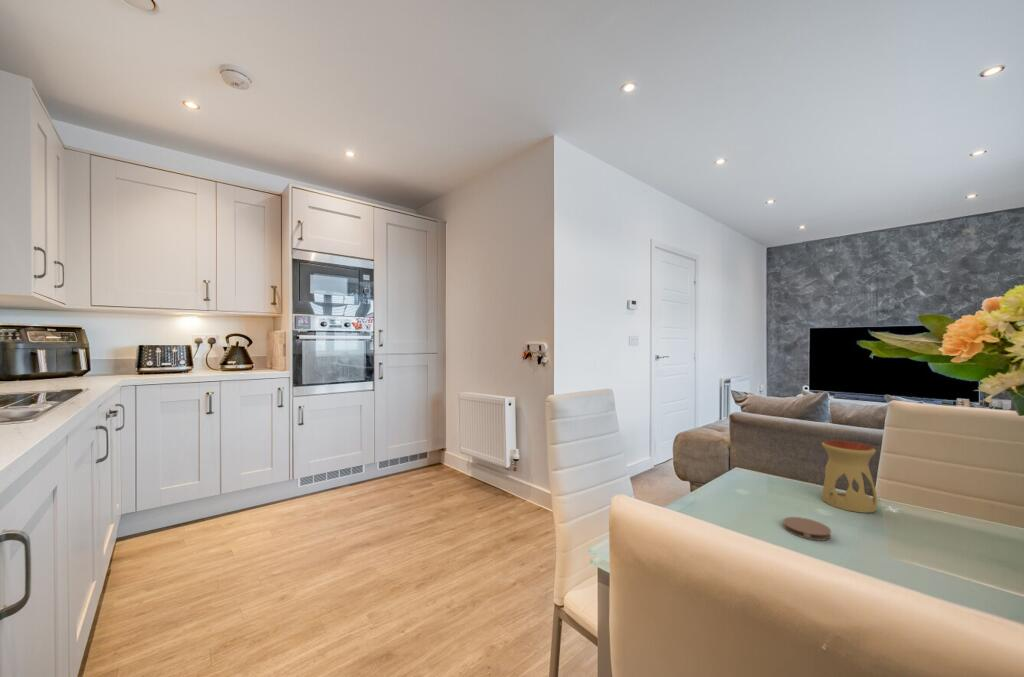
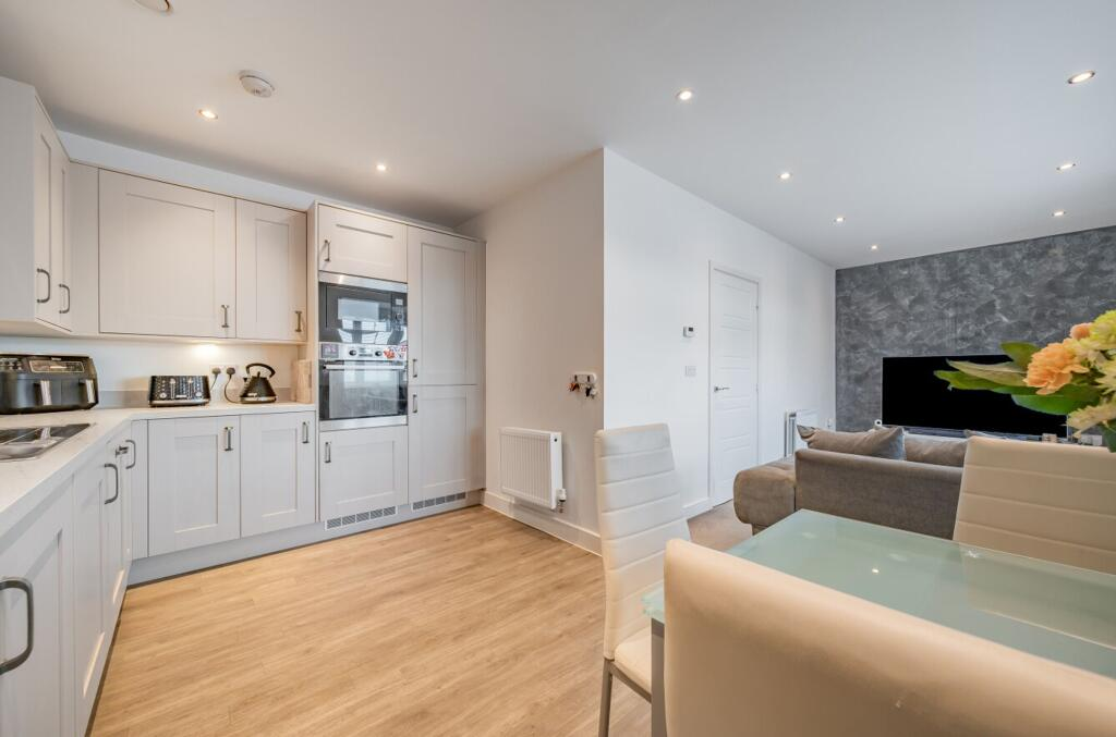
- oil burner (848, 474)
- coaster (806, 528)
